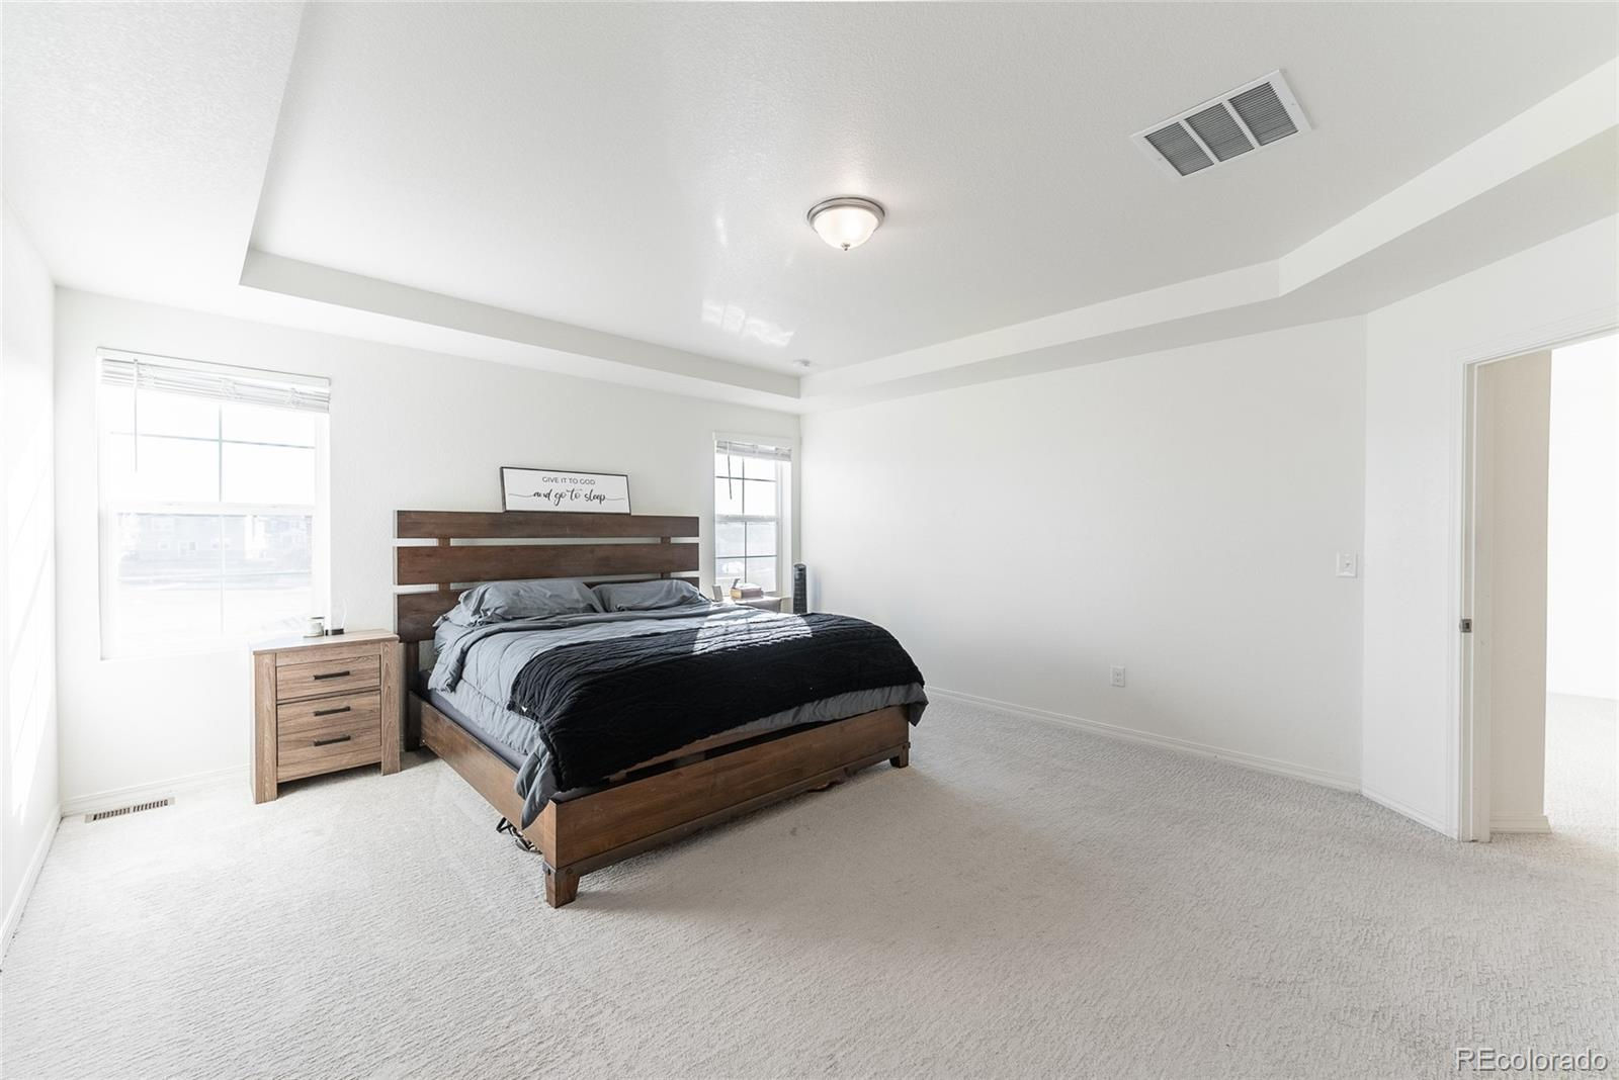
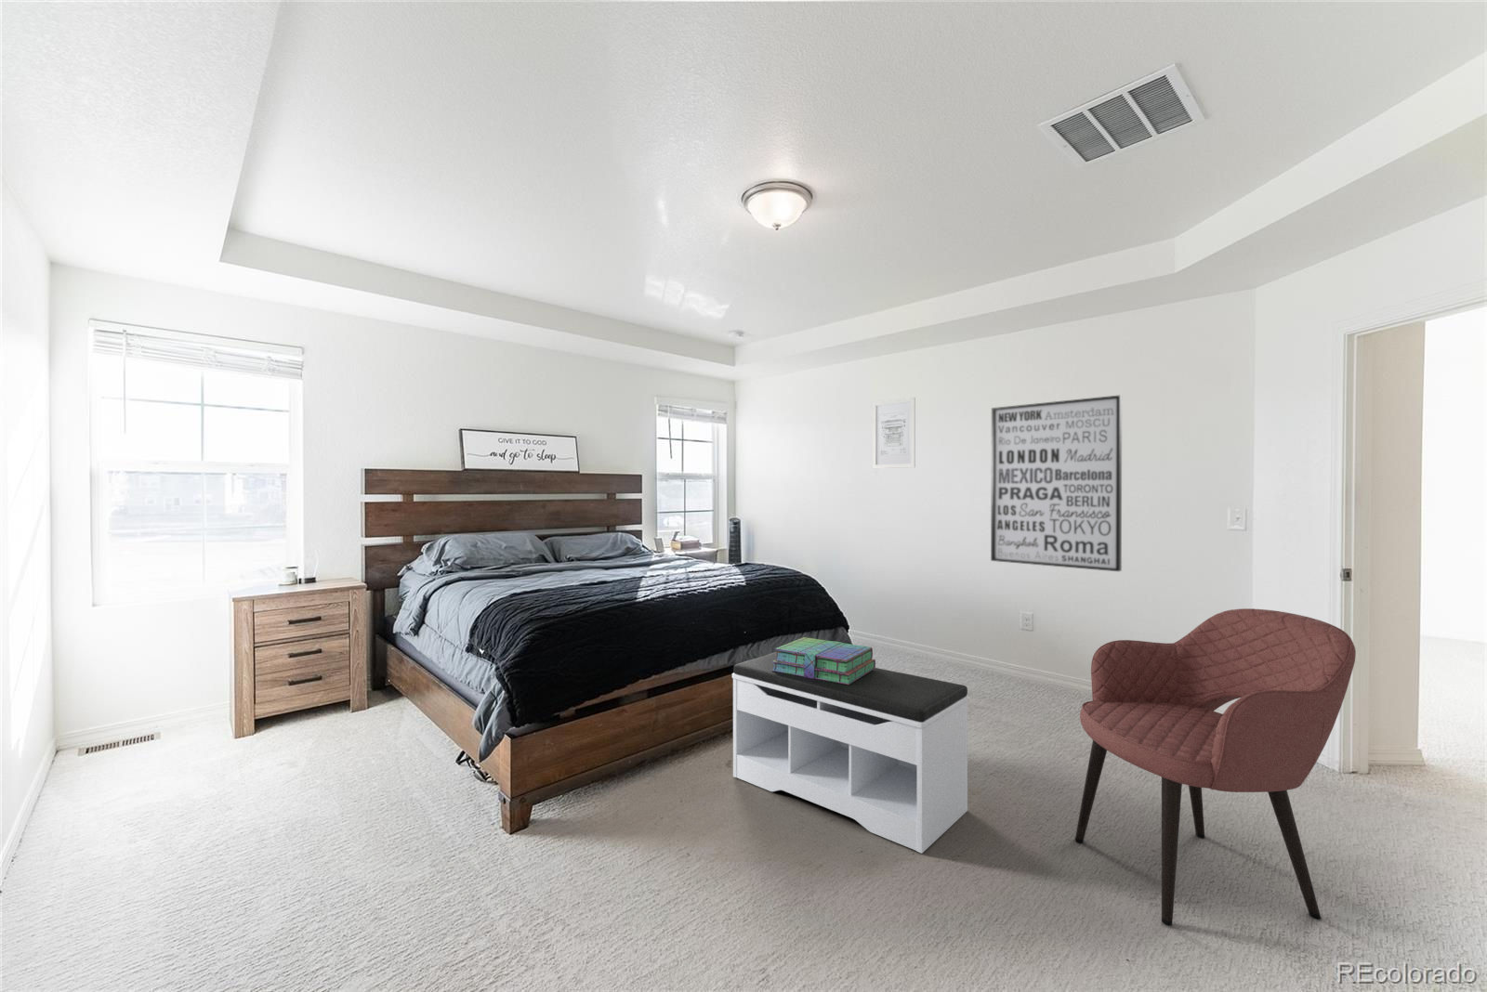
+ bench (843, 733)
+ wall art (894, 434)
+ armchair (1200, 744)
+ wall art (1051, 484)
+ stack of books (824, 658)
